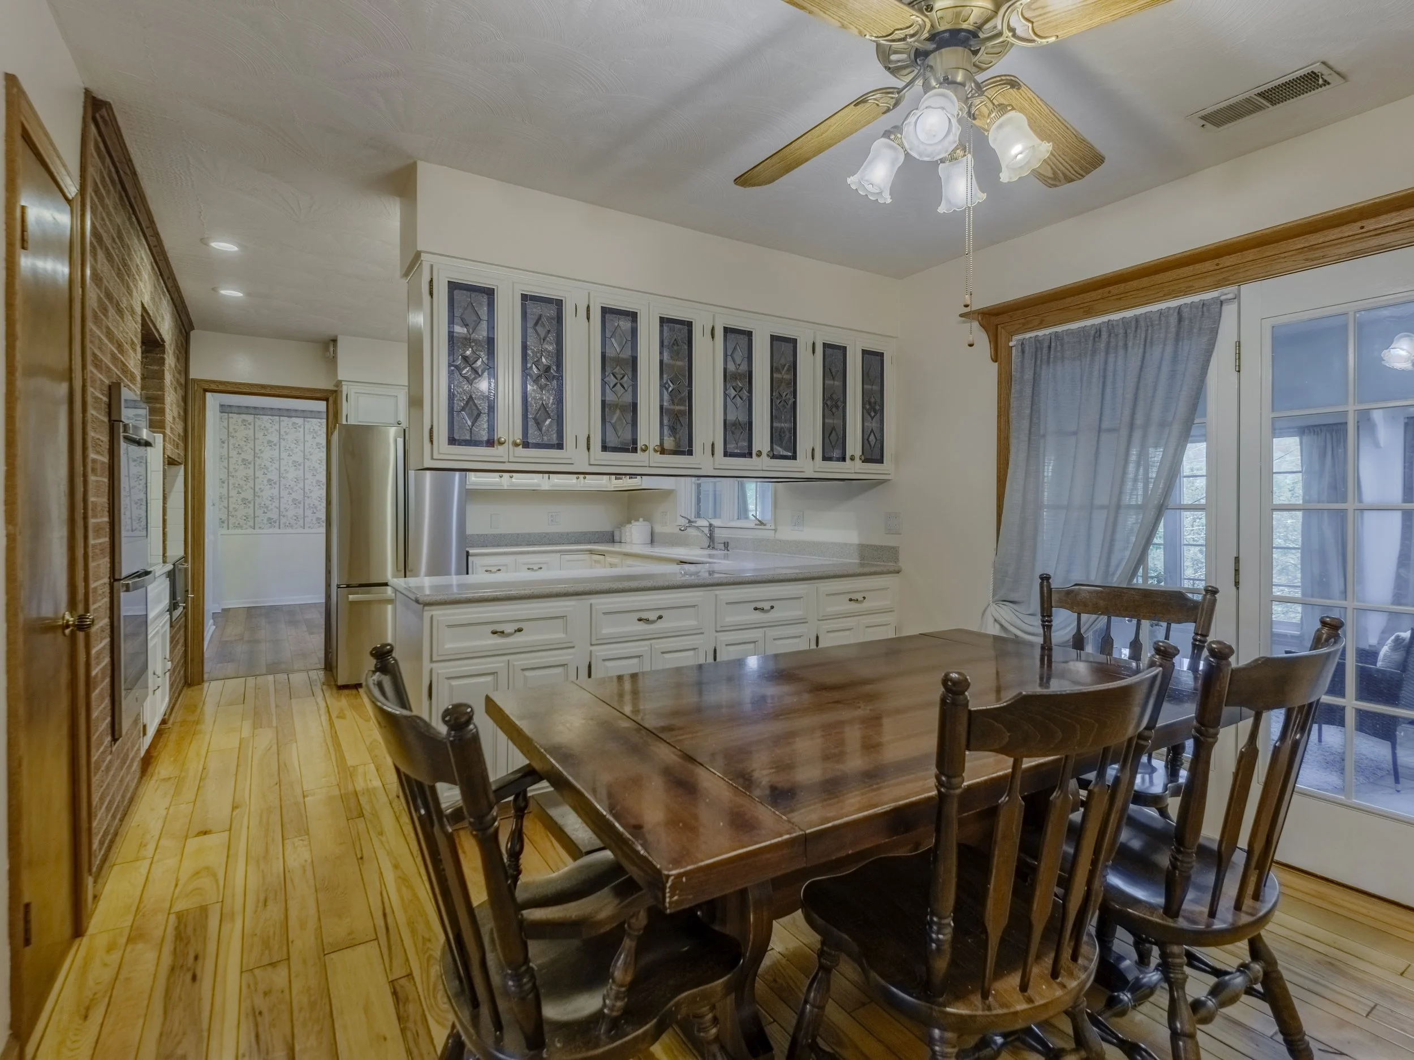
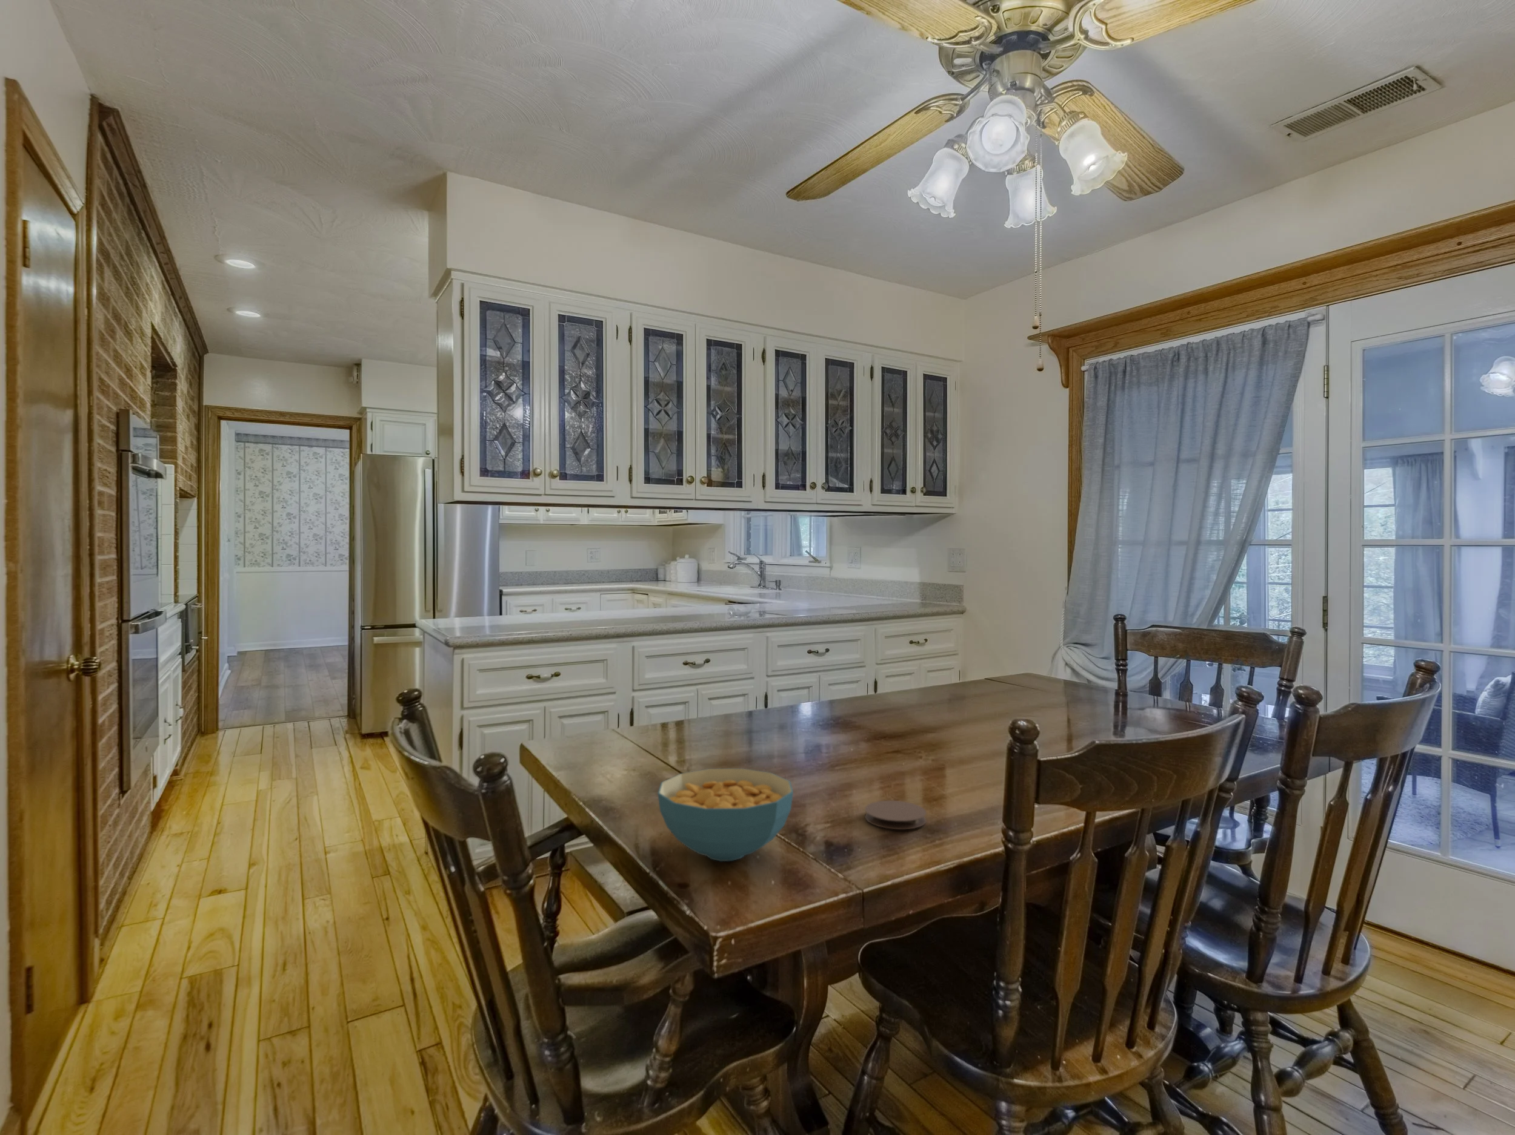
+ coaster (895, 814)
+ cereal bowl (725, 819)
